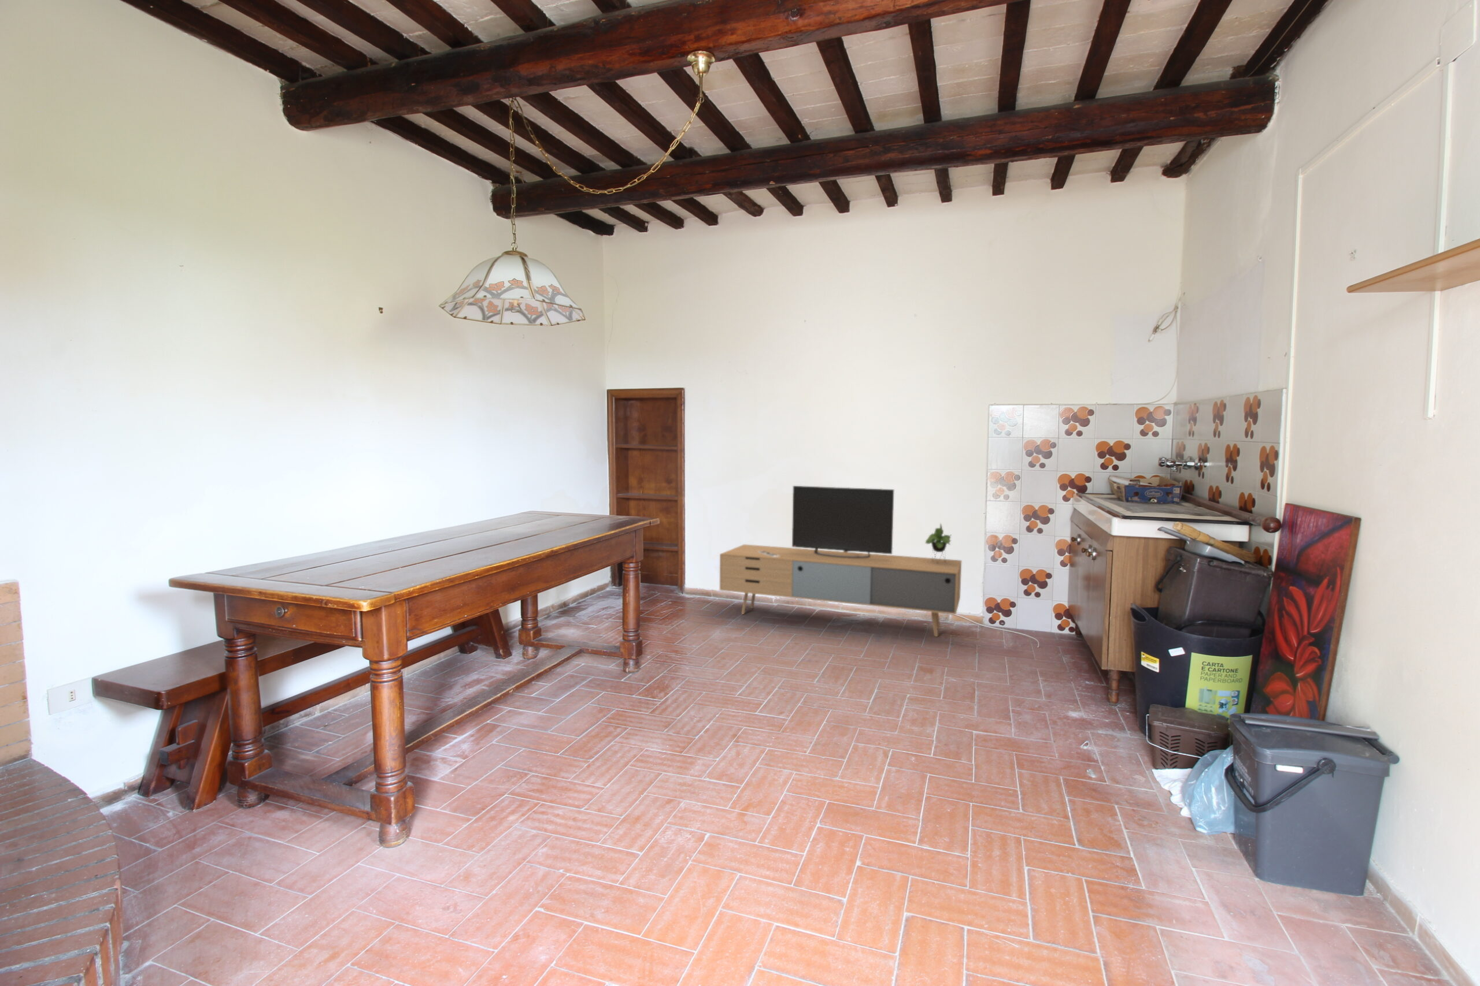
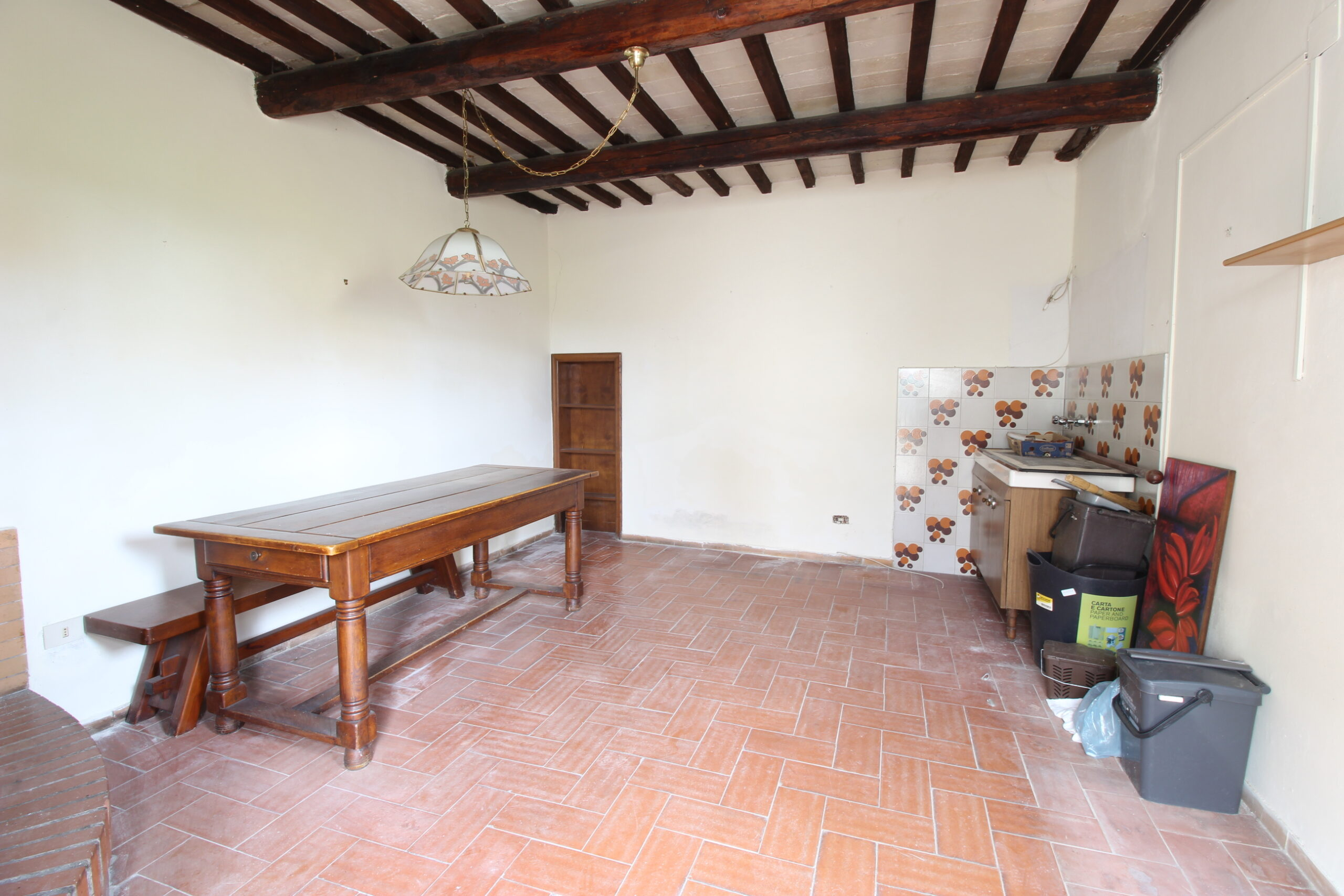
- media console (839, 555)
